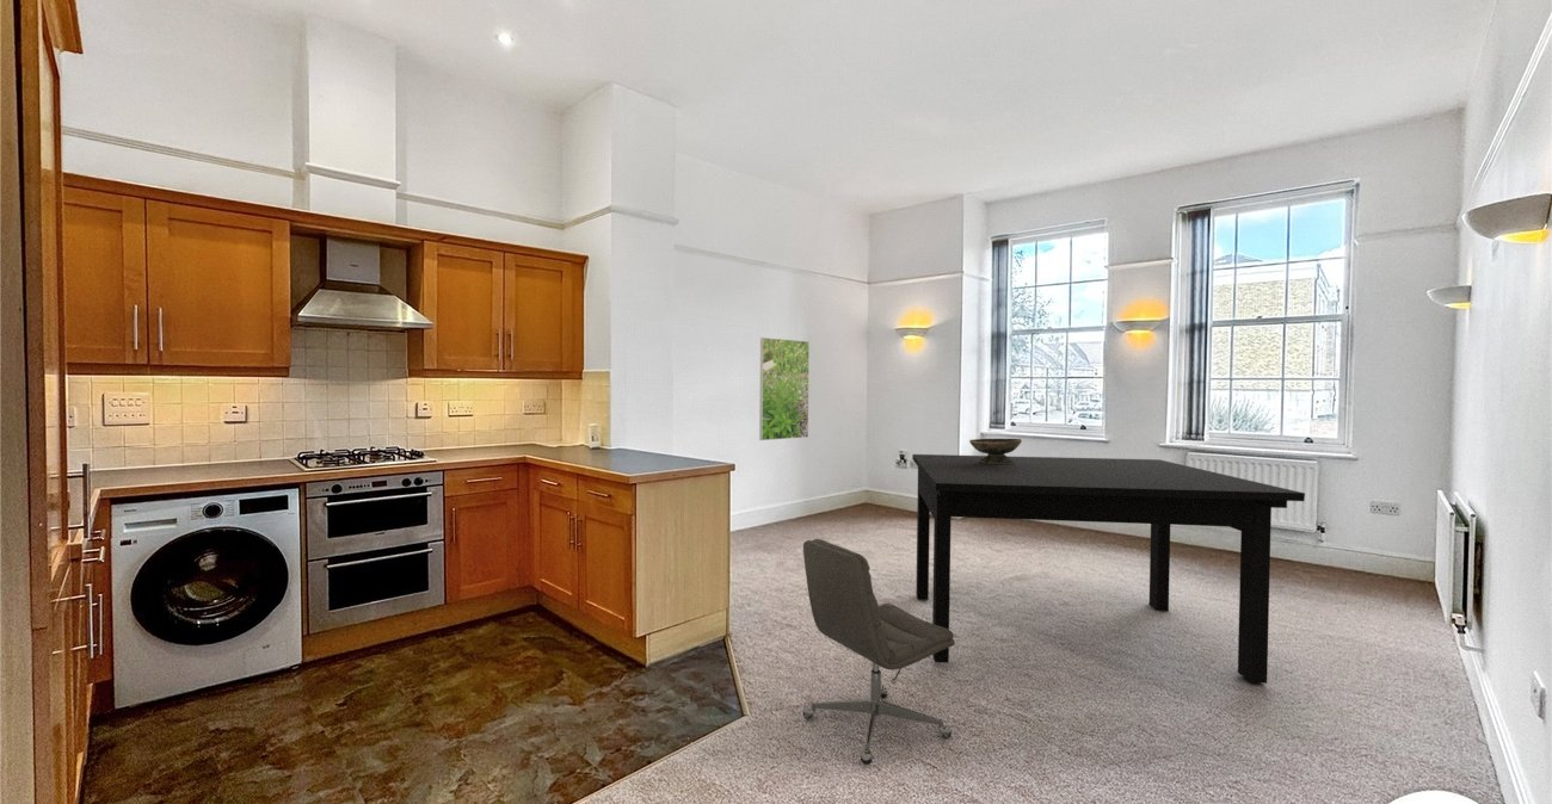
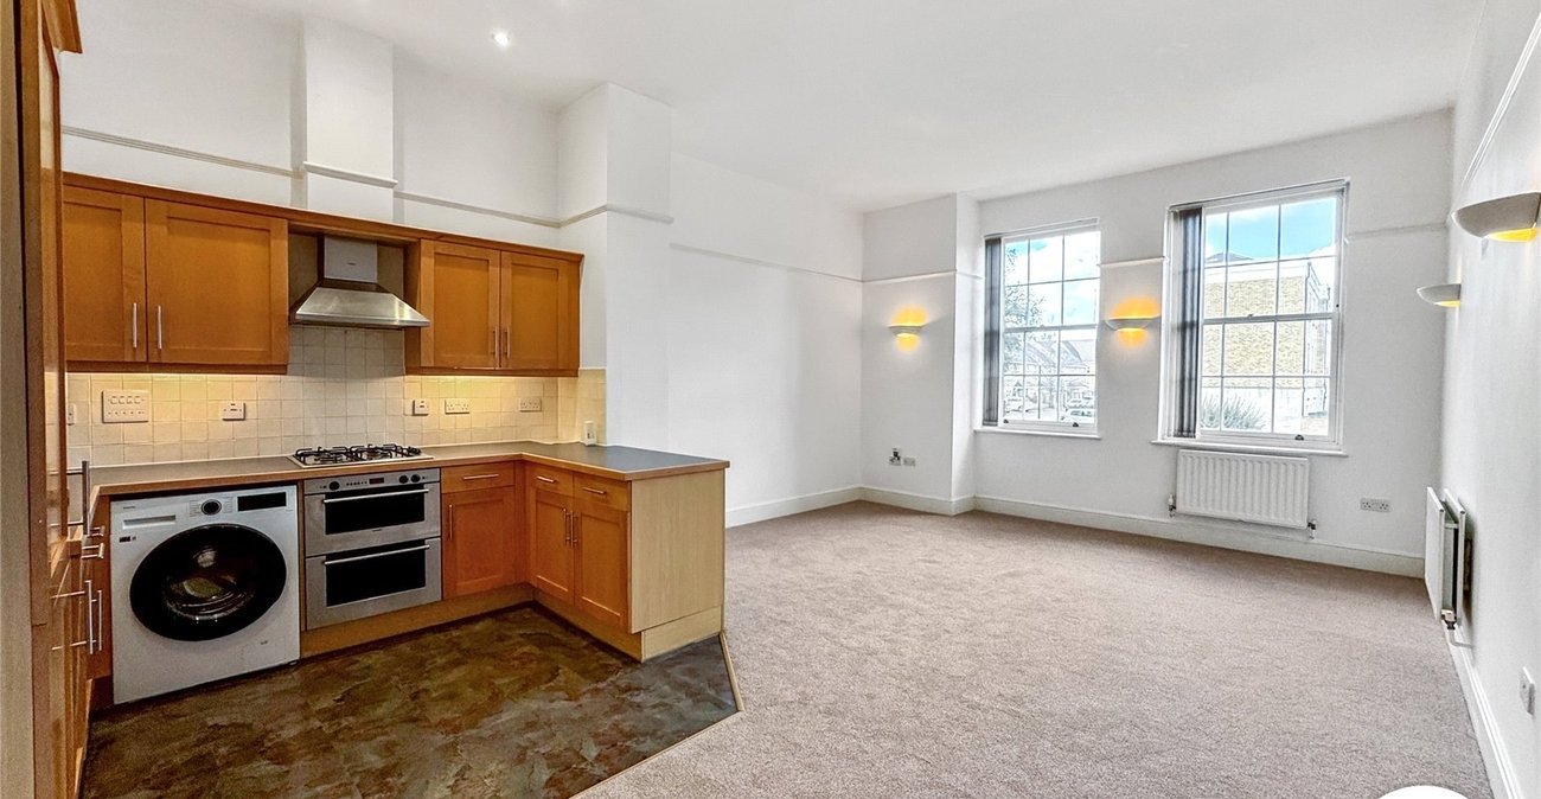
- decorative bowl (994, 450)
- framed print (784, 389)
- dining table (1064, 520)
- chair (874, 633)
